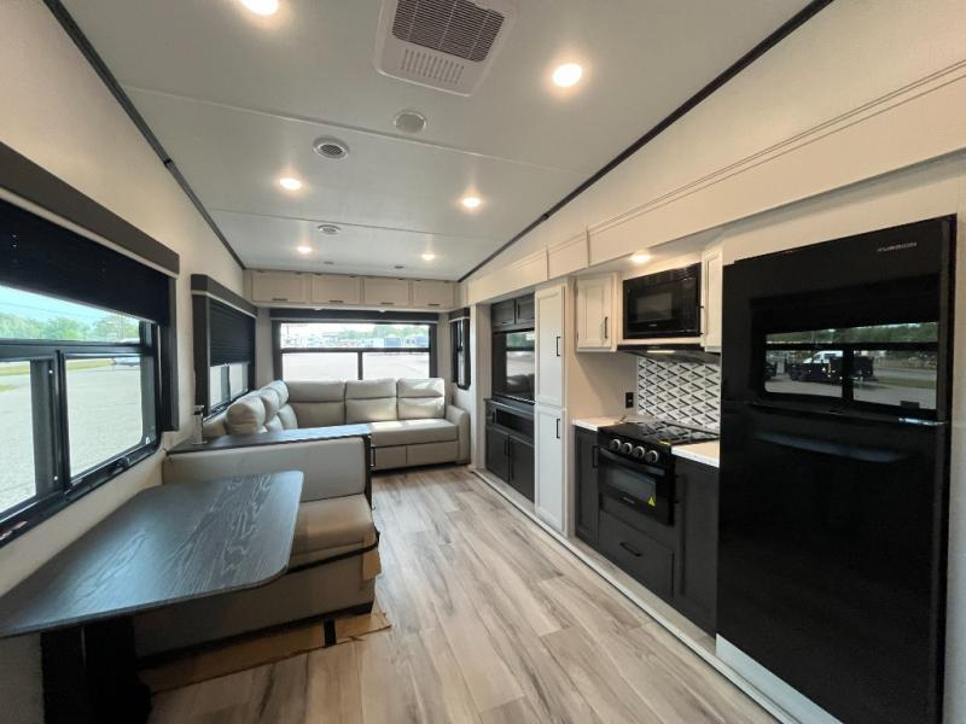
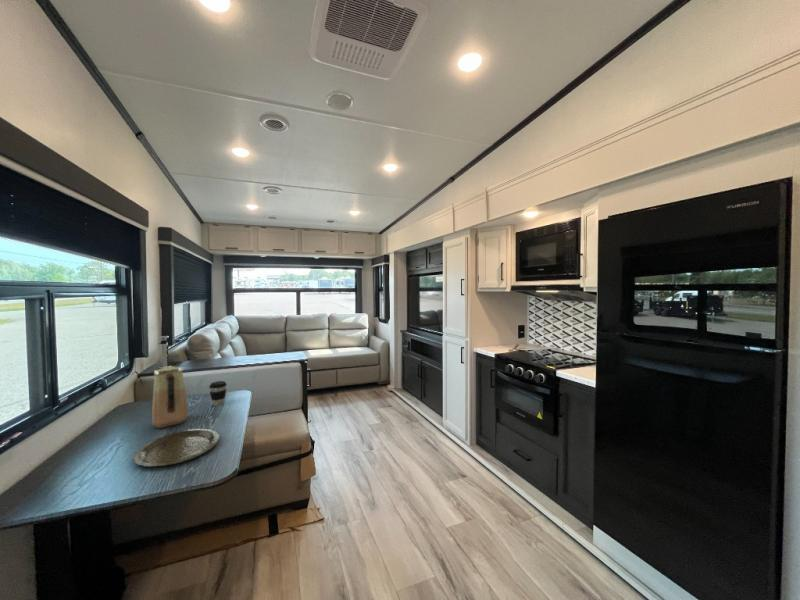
+ vase (169, 396)
+ plate (179, 446)
+ coffee cup (218, 393)
